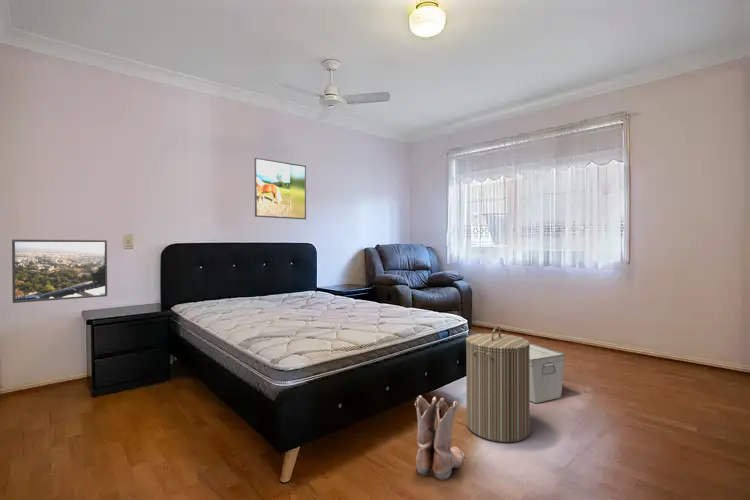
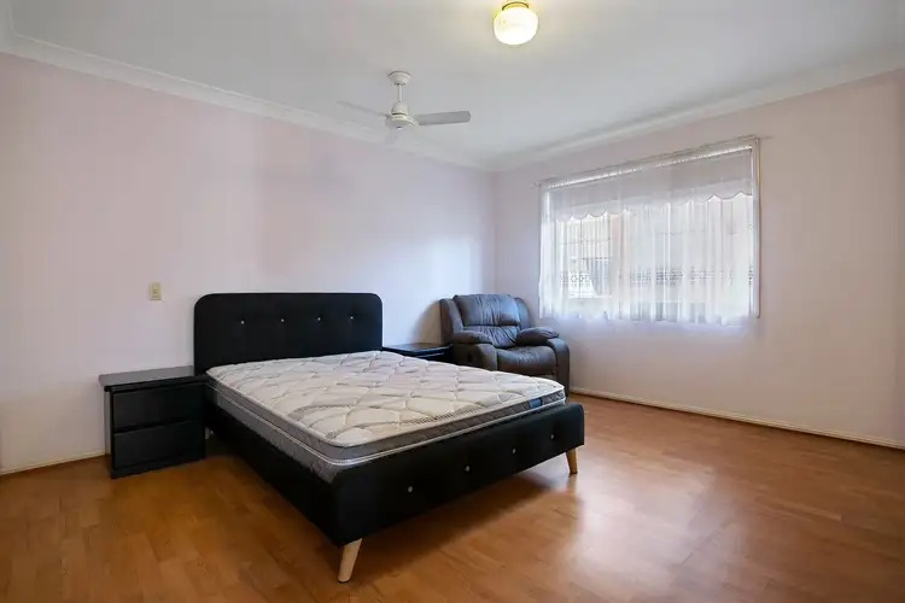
- storage bin (529, 366)
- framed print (62, 269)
- laundry hamper (497, 376)
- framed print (281, 190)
- boots (439, 428)
